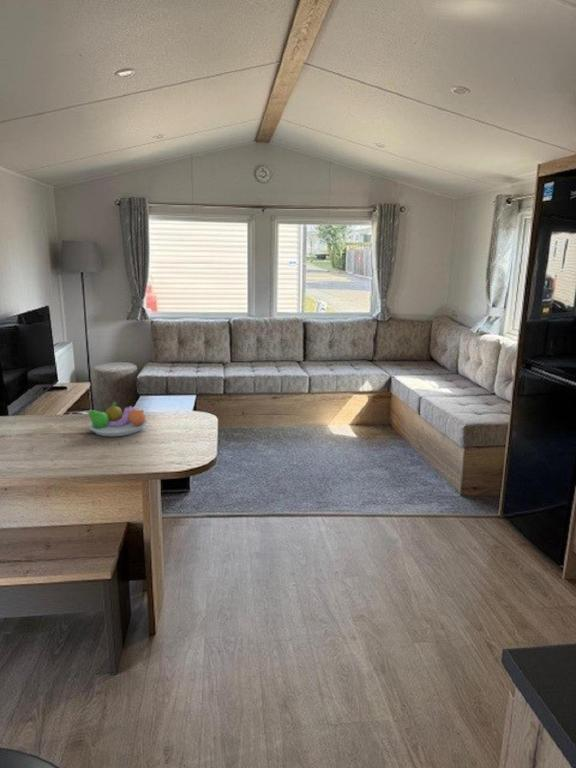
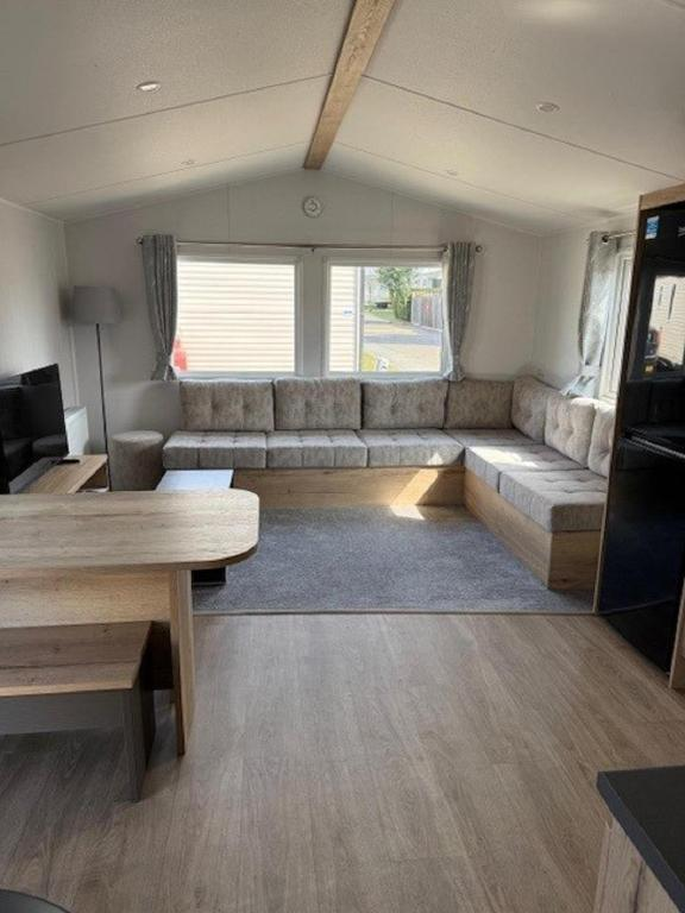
- fruit bowl (115, 417)
